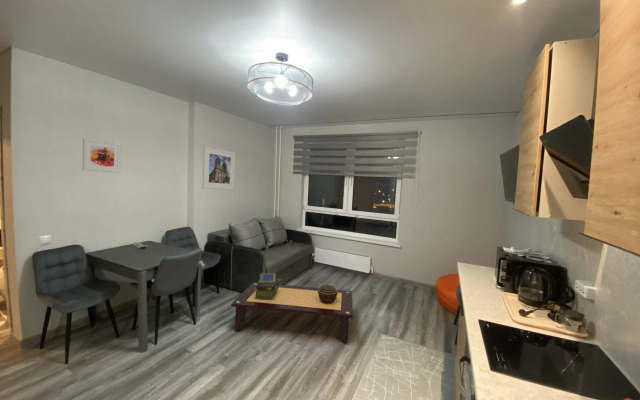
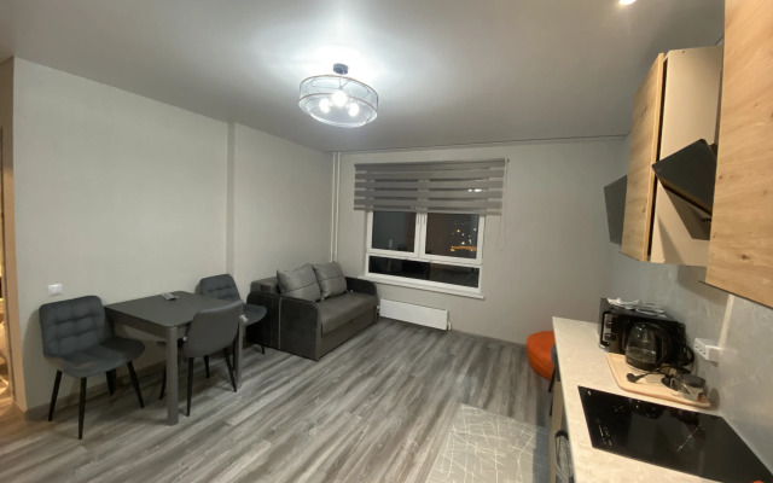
- decorative container (327, 293)
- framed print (102, 156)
- coffee table (296, 309)
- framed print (219, 169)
- stack of books (267, 285)
